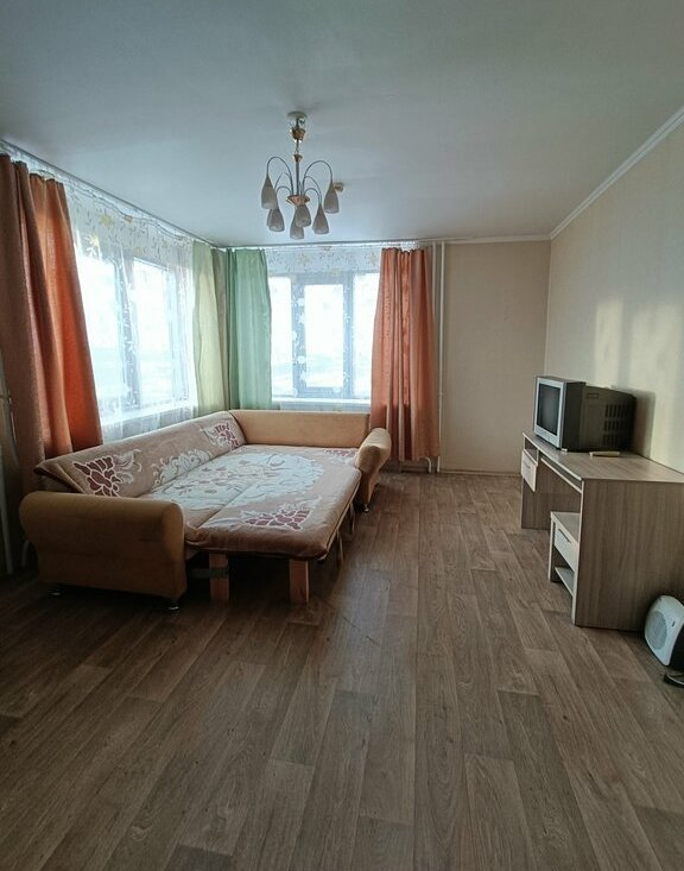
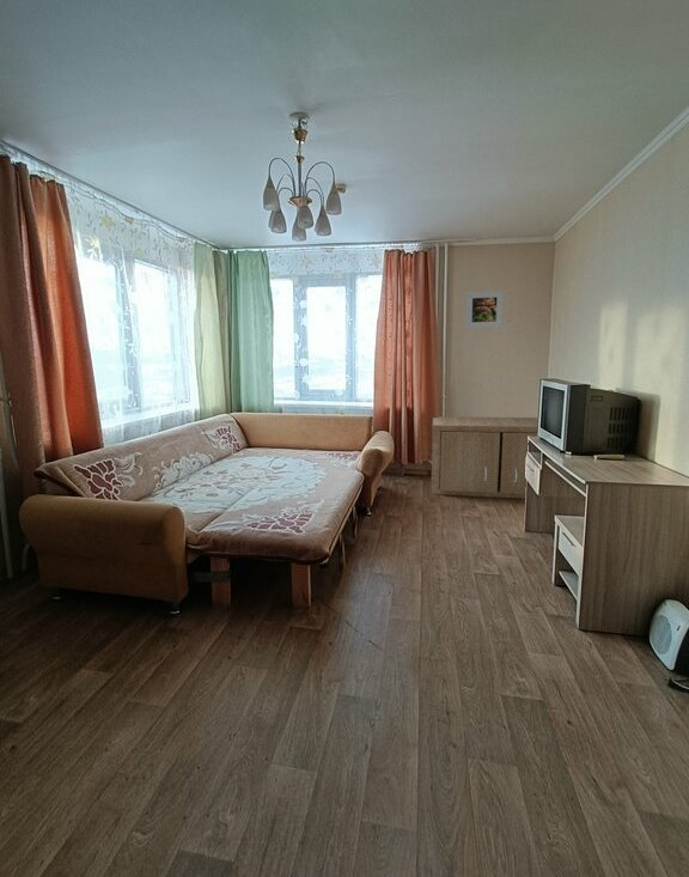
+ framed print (483, 310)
+ cabinet (495, 456)
